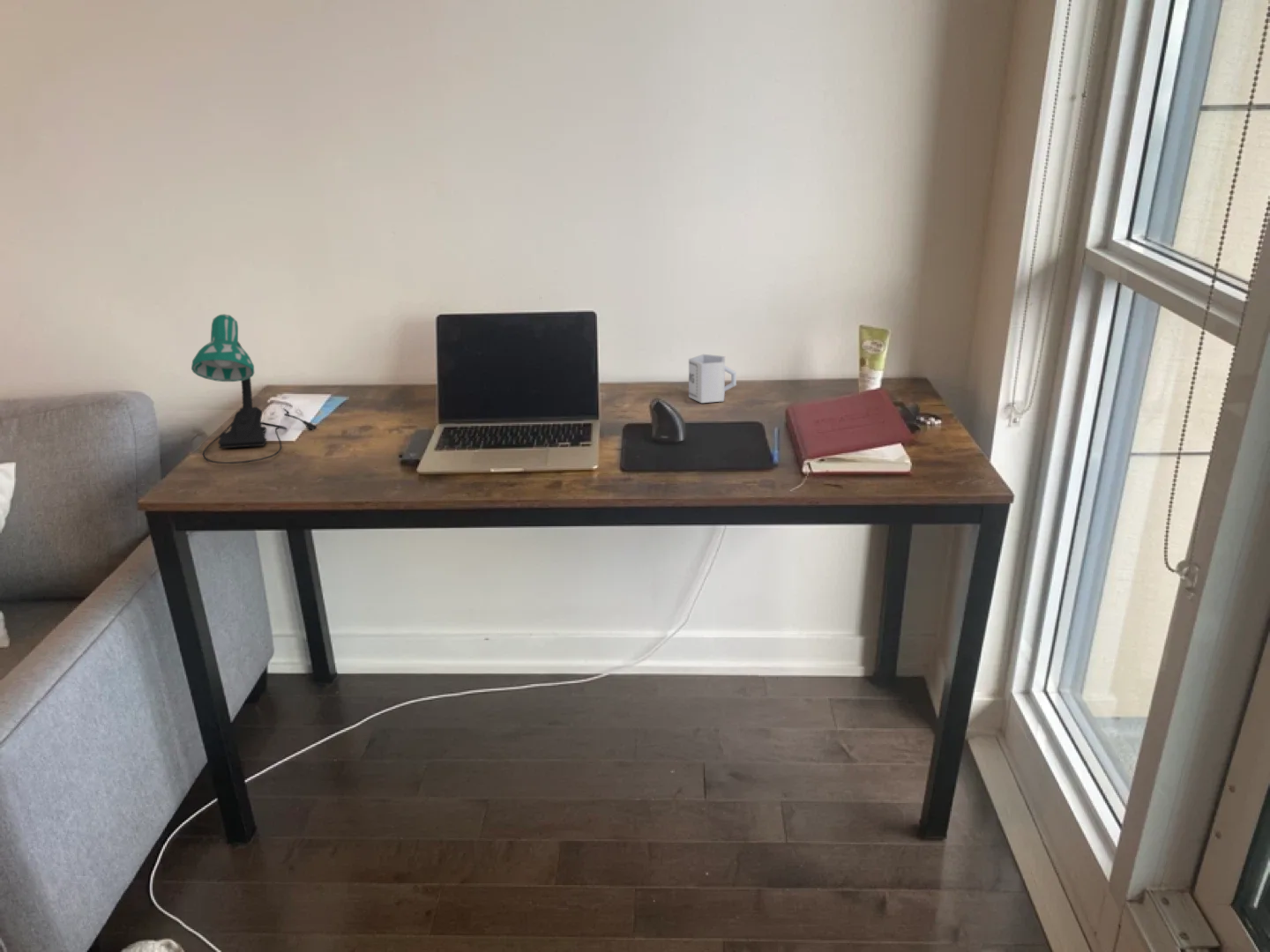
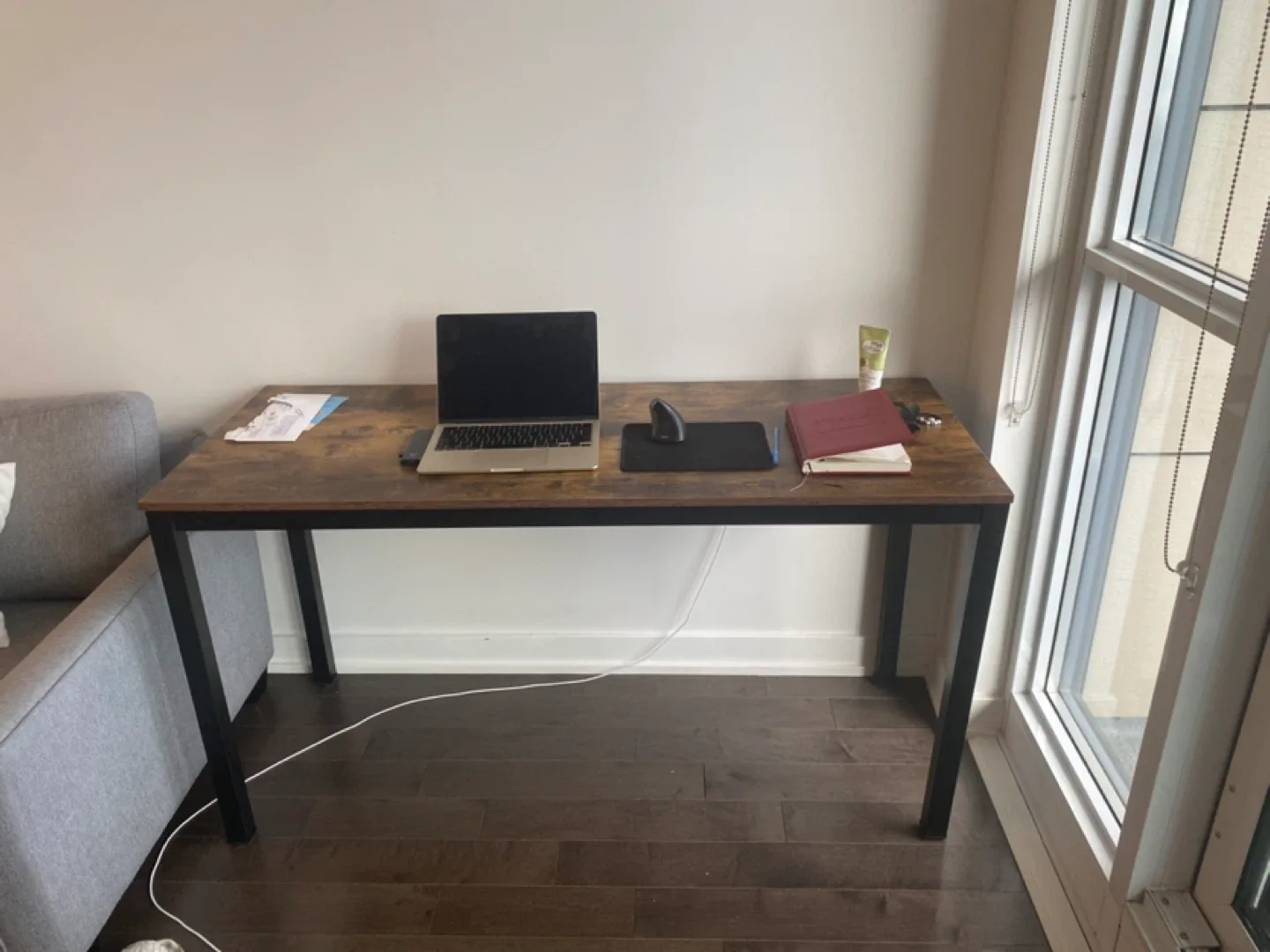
- cup (712, 378)
- desk lamp (253, 372)
